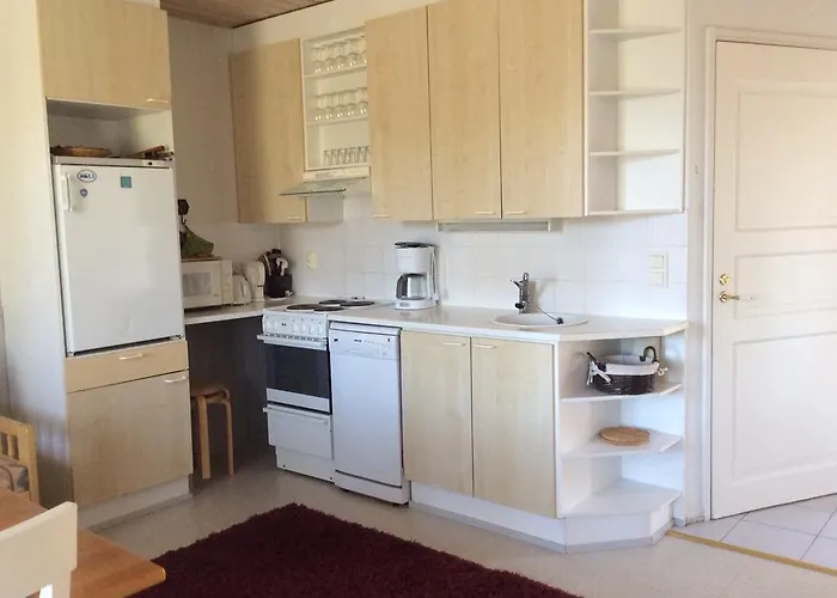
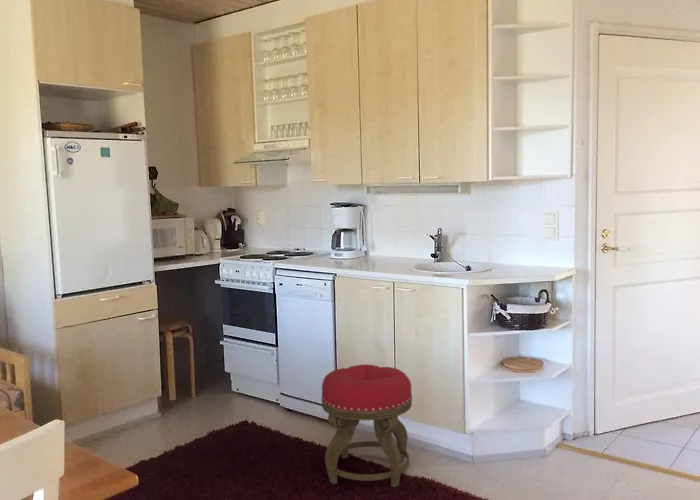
+ stool (367, 419)
